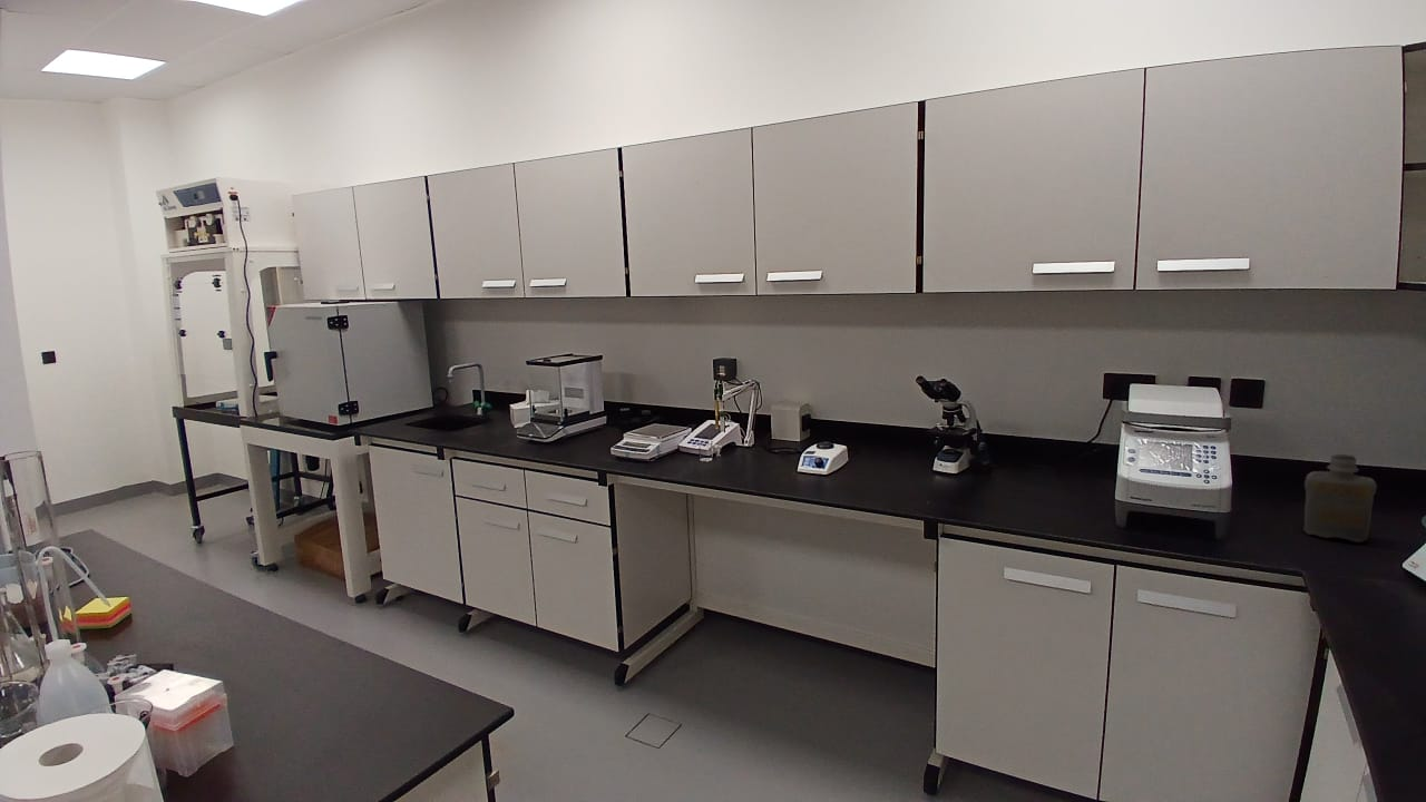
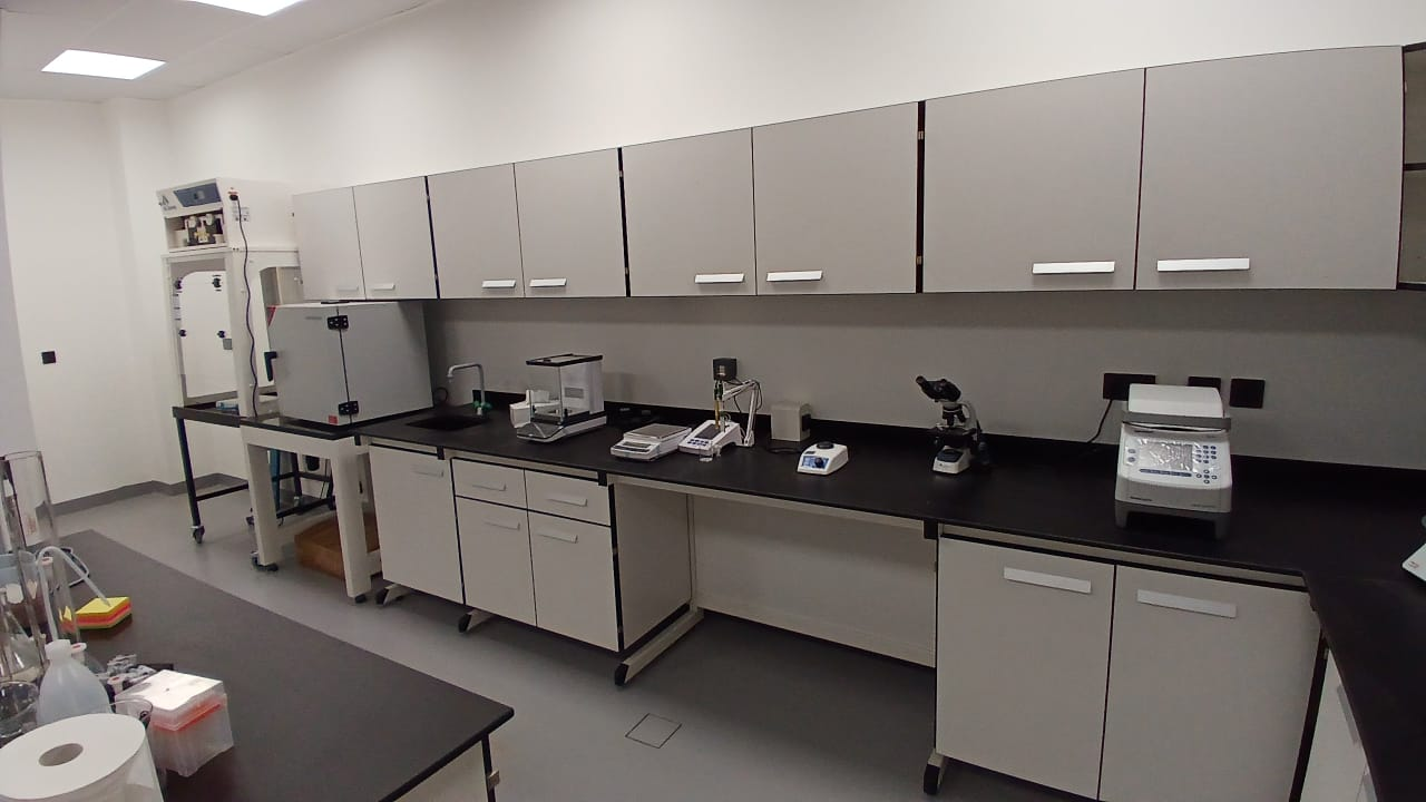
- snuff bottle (1338, 496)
